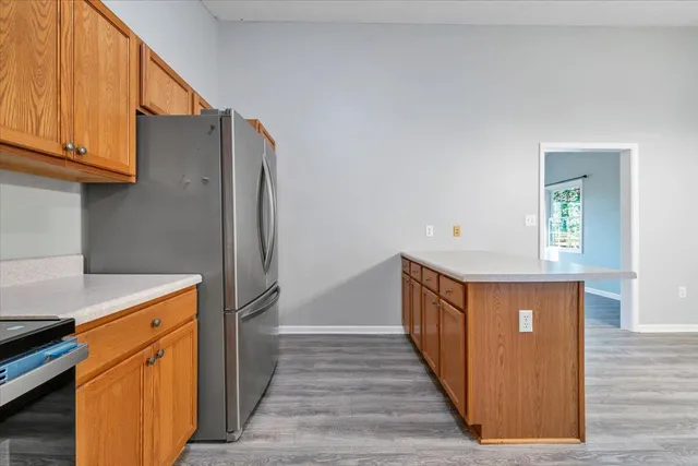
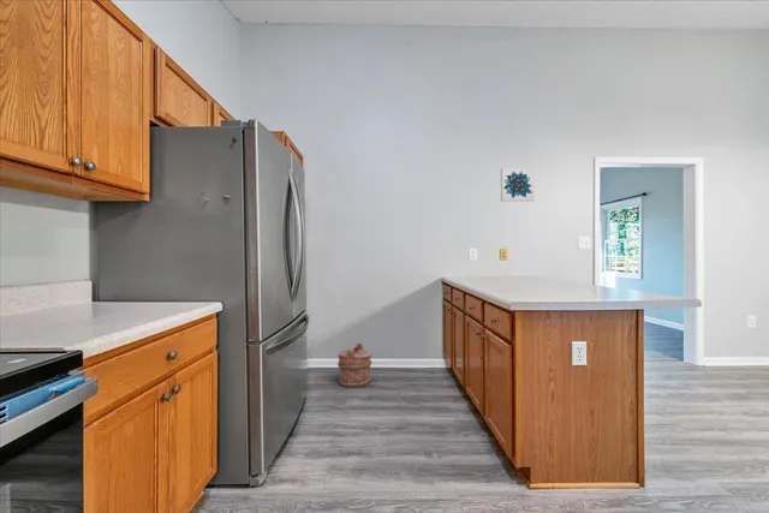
+ wall art (517, 184)
+ bucket (354, 364)
